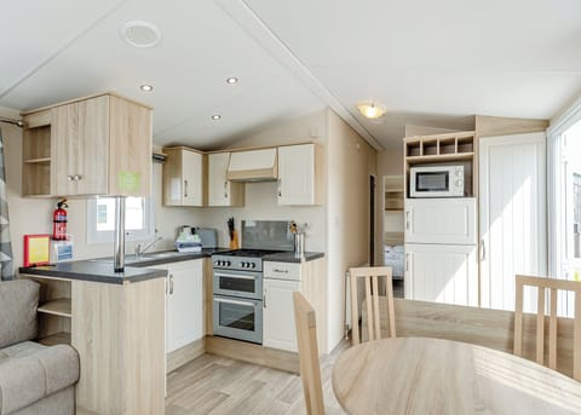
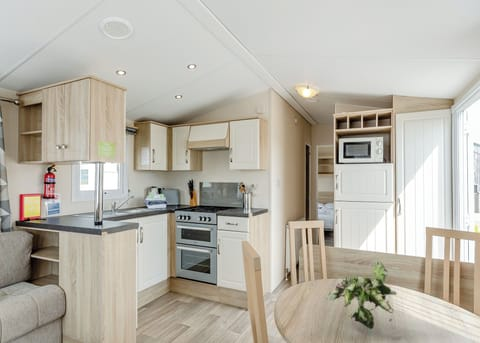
+ plant (365, 297)
